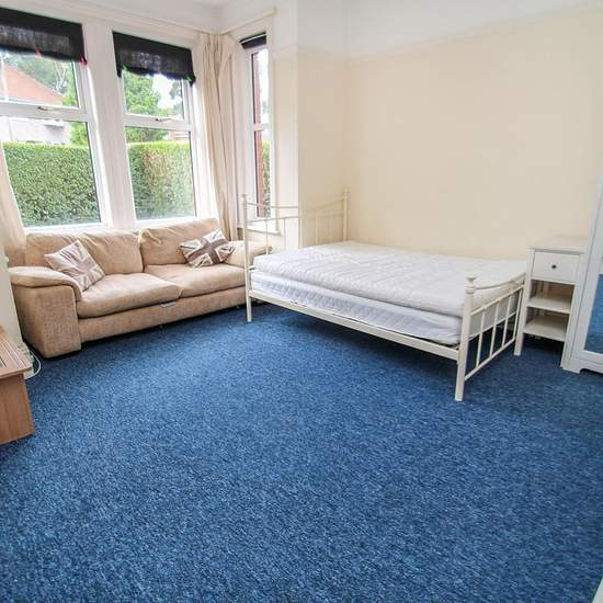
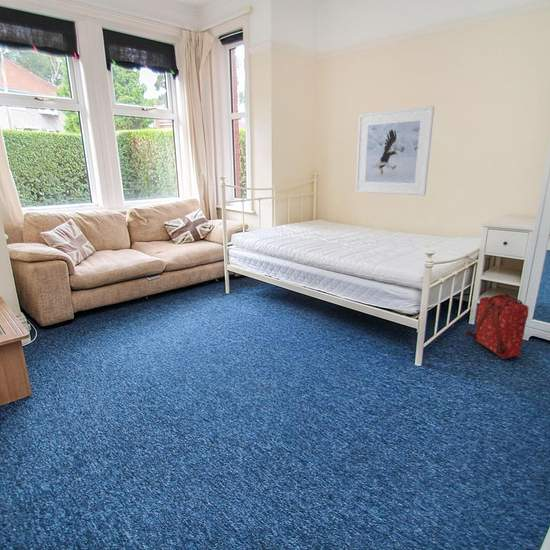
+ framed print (390, 153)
+ backpack (498, 323)
